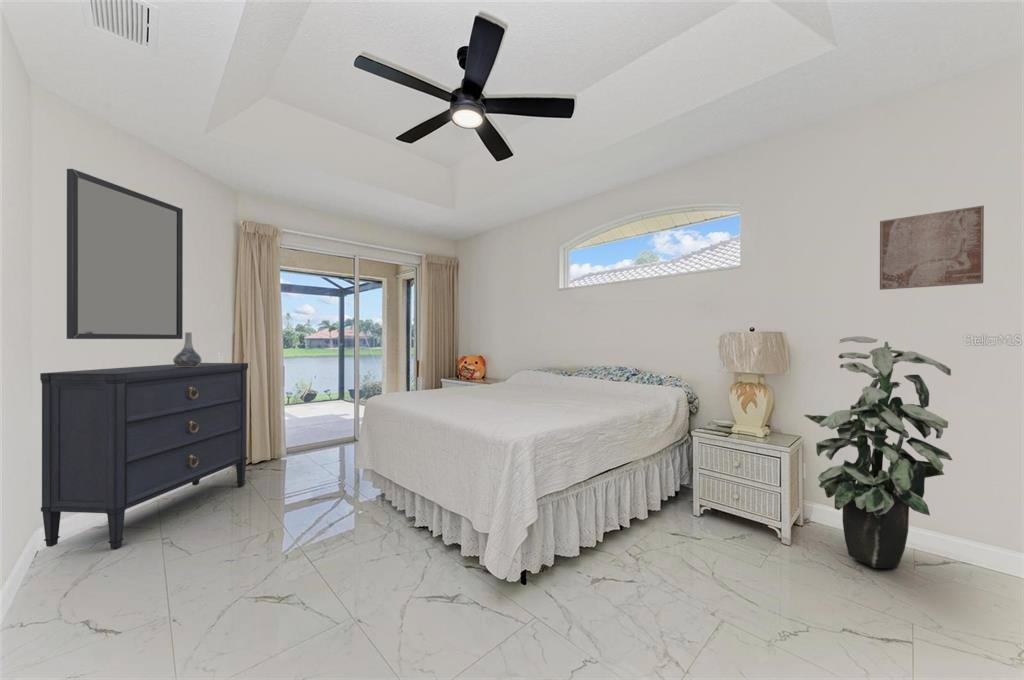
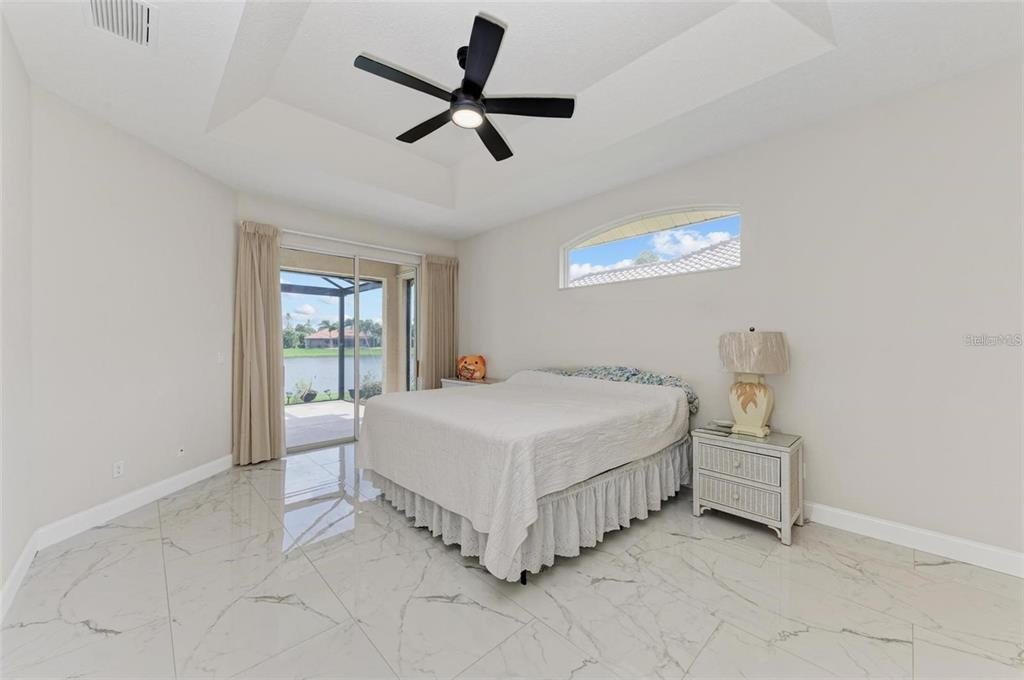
- decorative vase (187, 349)
- dresser (163, 439)
- indoor plant (873, 448)
- home mirror (132, 265)
- wall art (928, 250)
